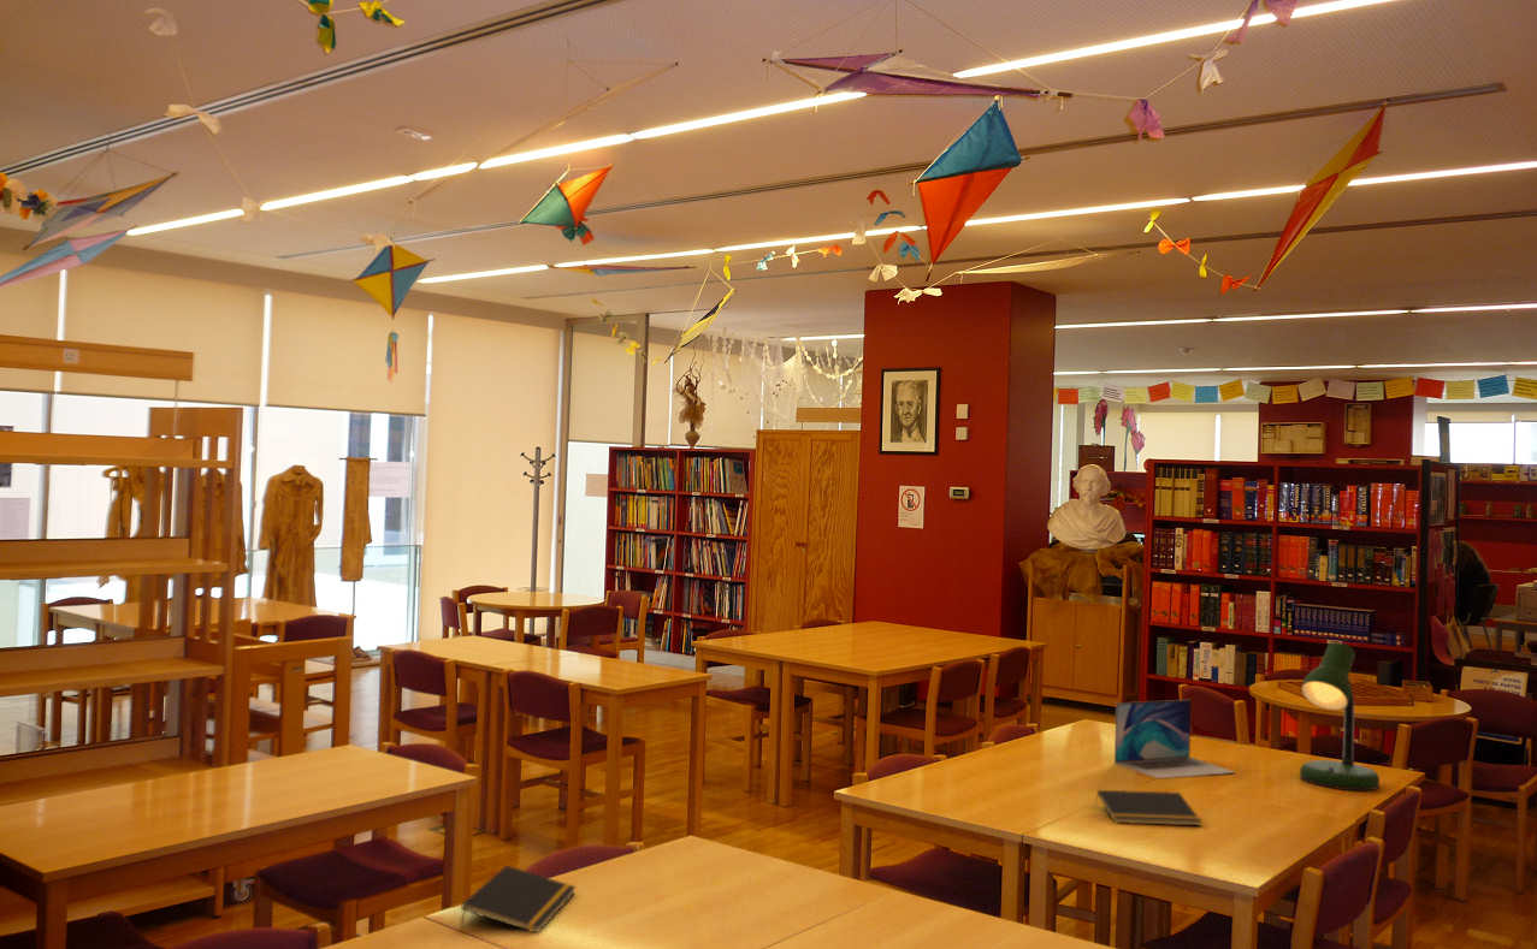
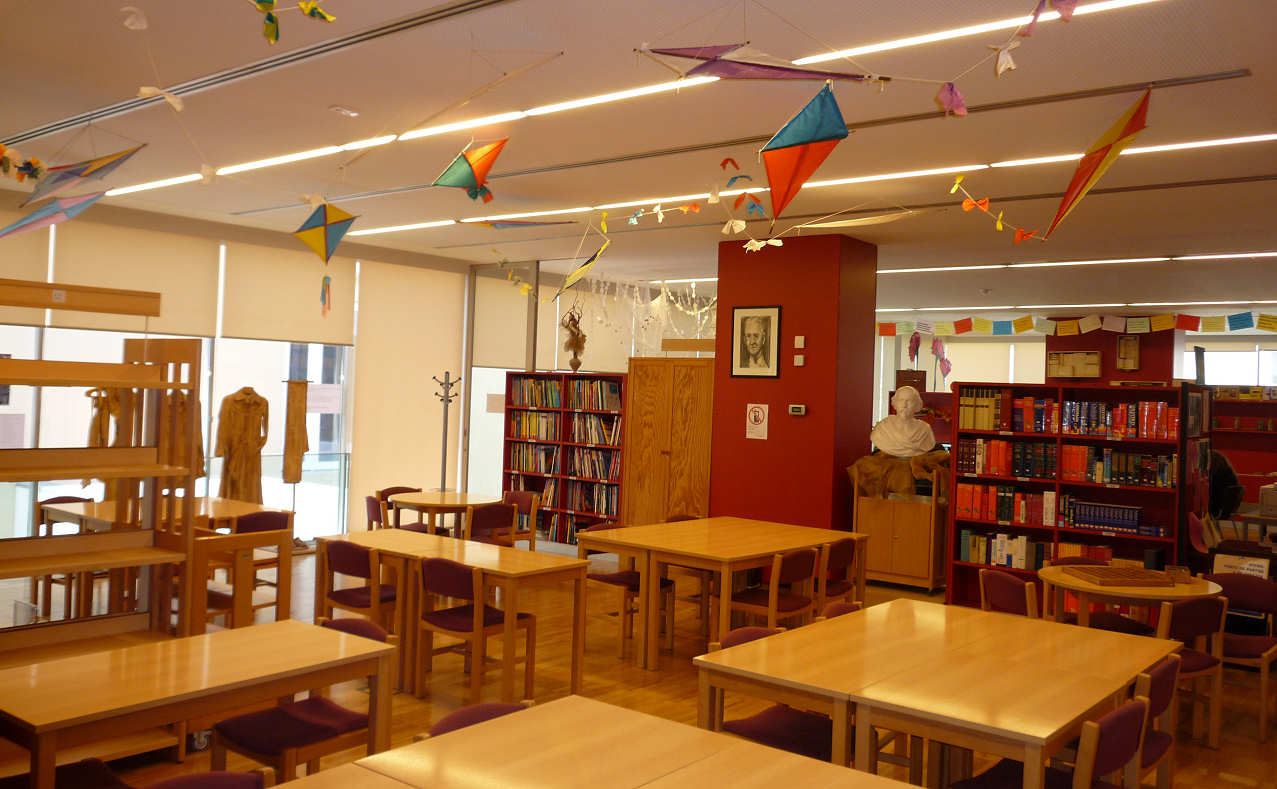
- desk lamp (1336, 710)
- notepad (1147, 807)
- laptop (1175, 737)
- notepad (520, 897)
